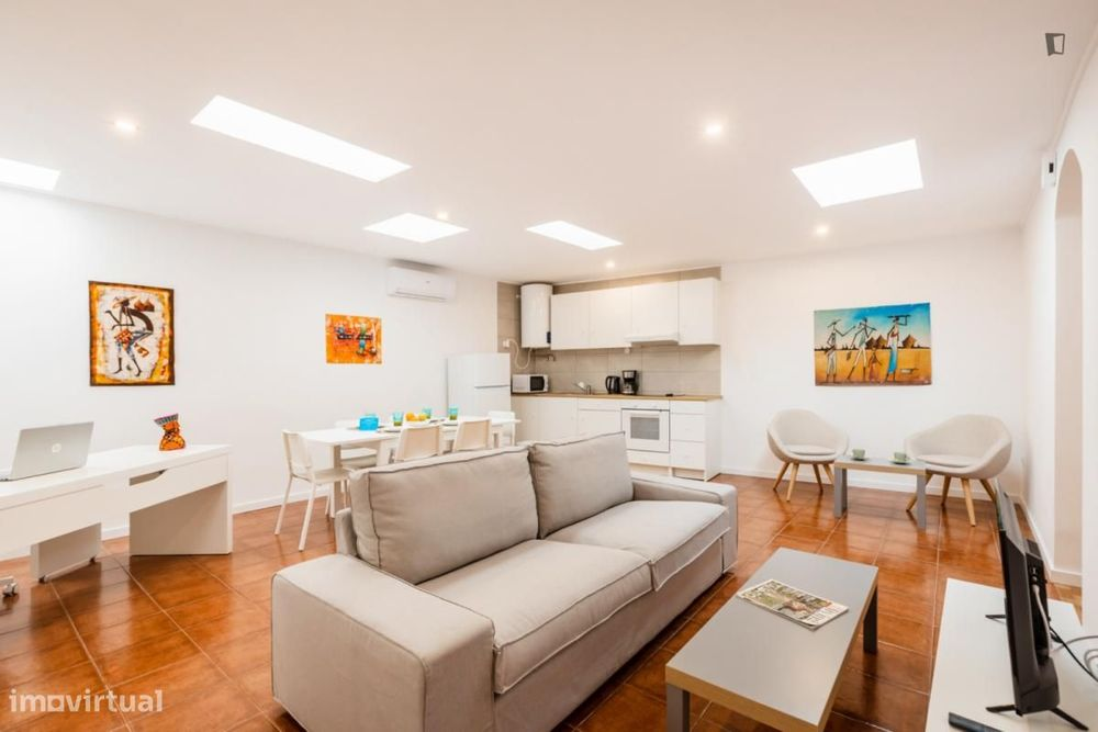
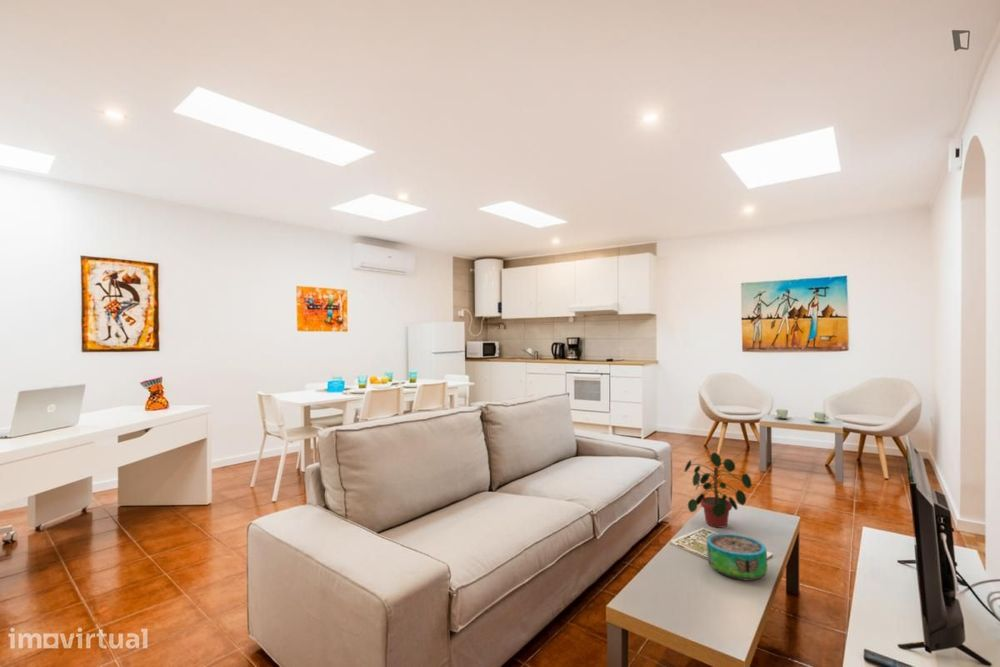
+ decorative bowl (736, 555)
+ potted plant (719, 486)
